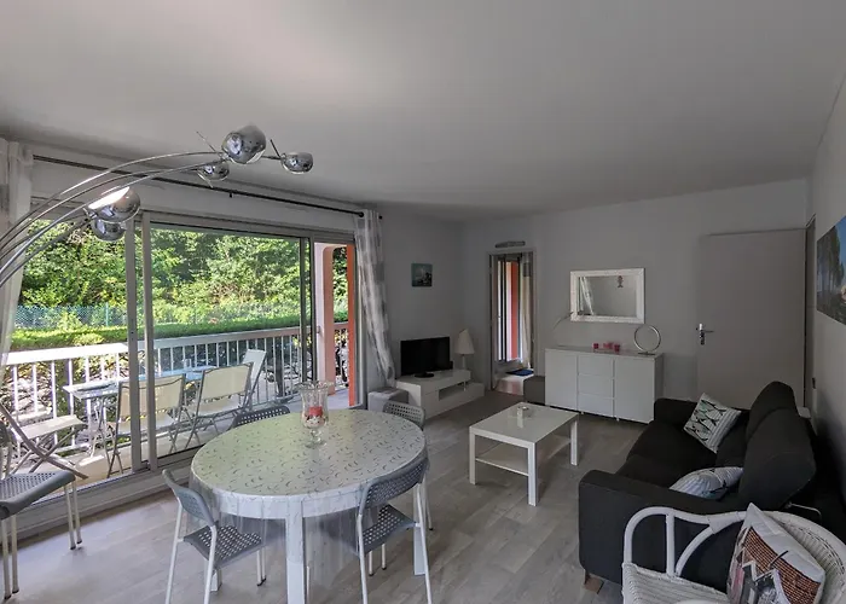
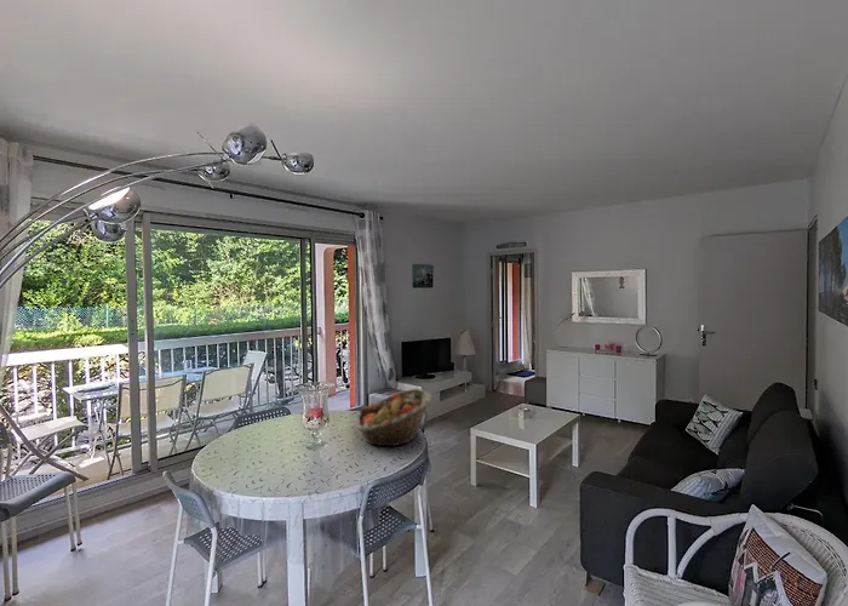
+ fruit basket (394, 415)
